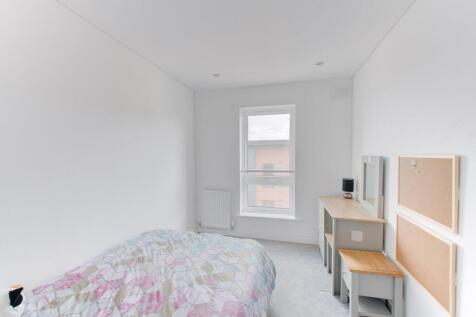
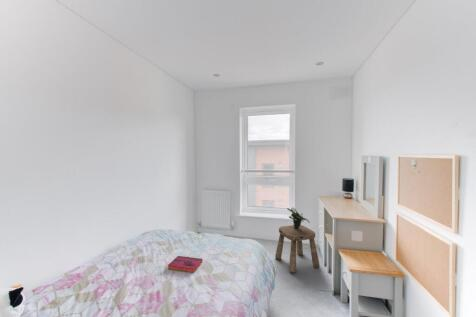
+ potted plant (296, 219)
+ hardback book (185, 263)
+ stool (297, 246)
